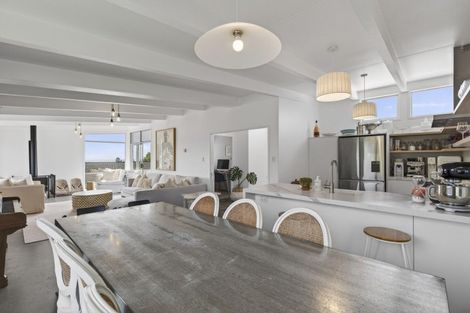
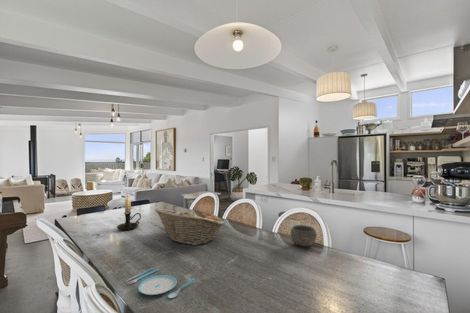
+ plate (158, 281)
+ candle holder (130, 209)
+ fruit basket (189, 222)
+ bowl (303, 236)
